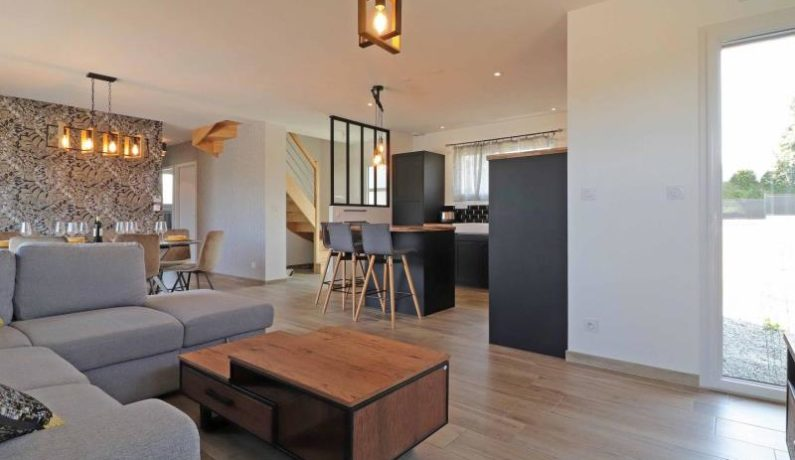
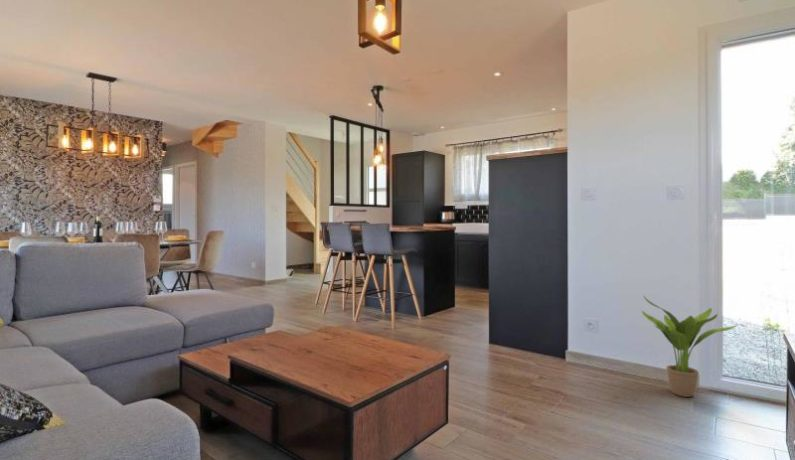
+ potted plant (684, 347)
